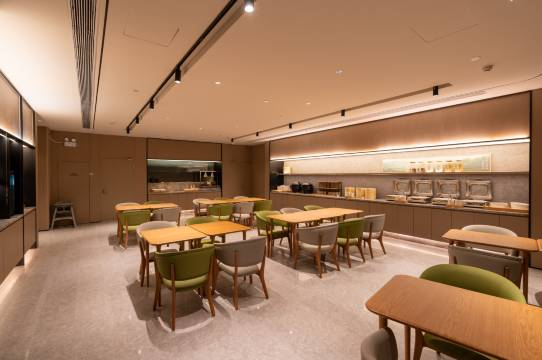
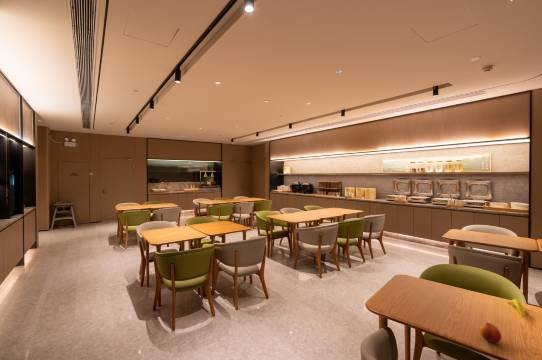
+ fruit (490, 332)
+ banana (516, 306)
